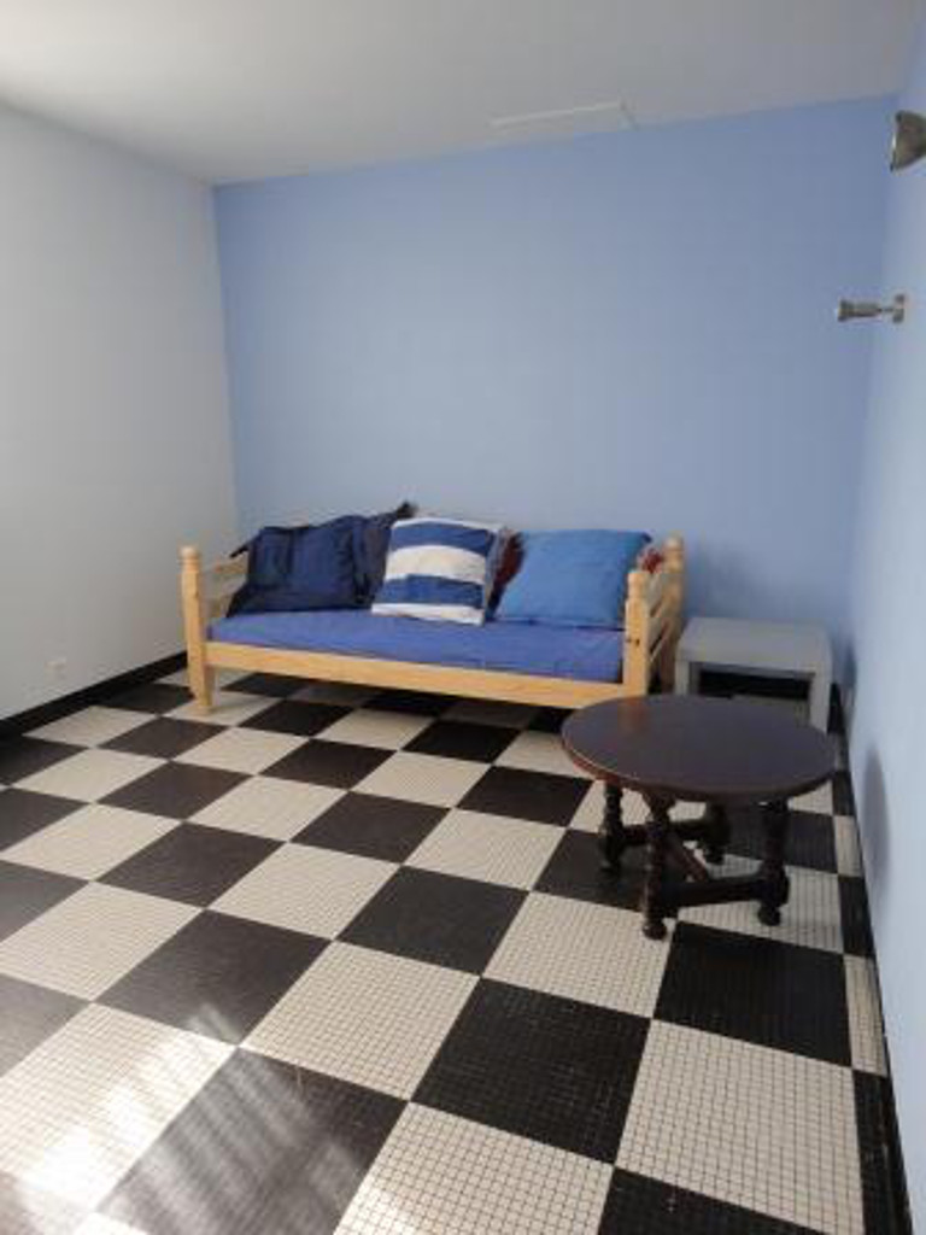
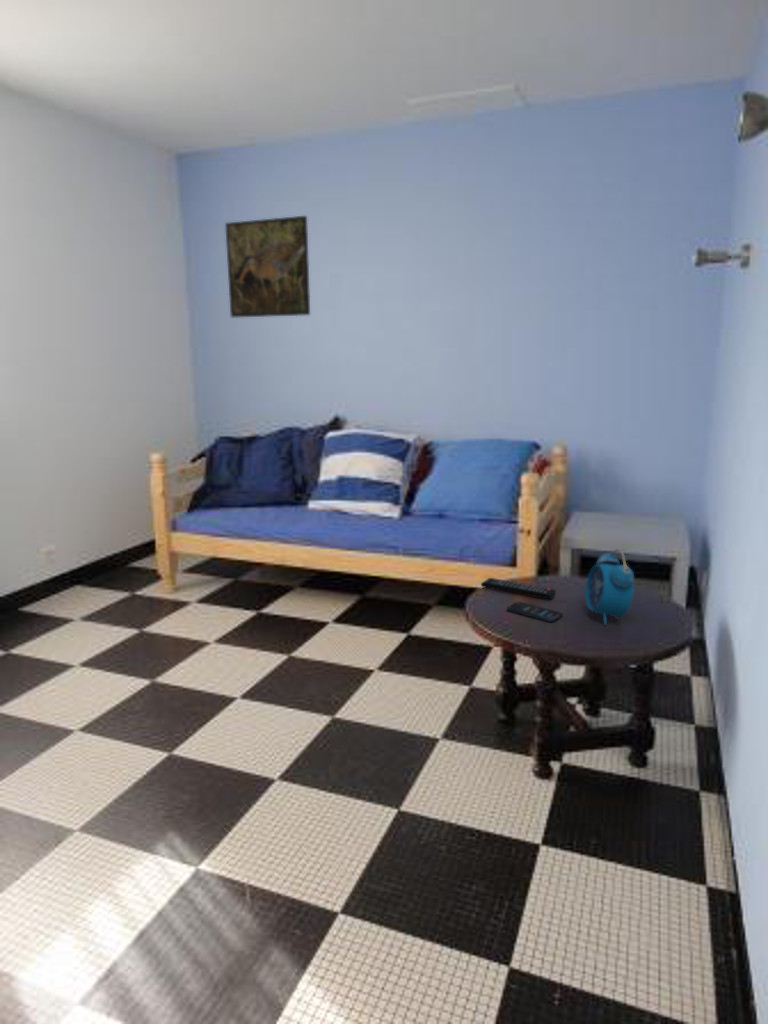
+ alarm clock (608, 583)
+ remote control (517, 588)
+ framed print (267, 268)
+ smartphone (534, 611)
